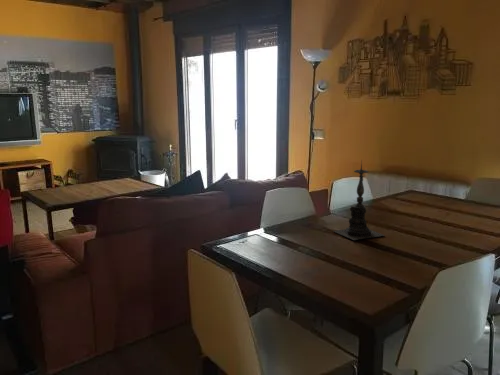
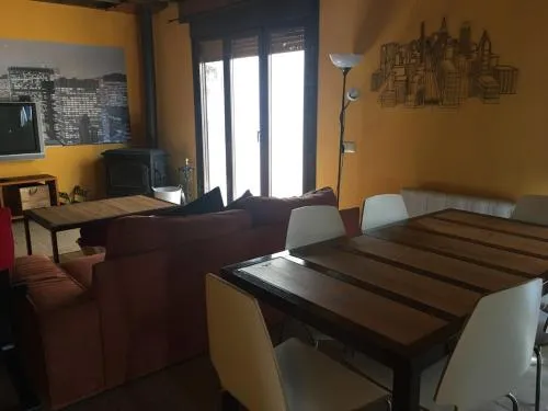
- candle holder (359, 197)
